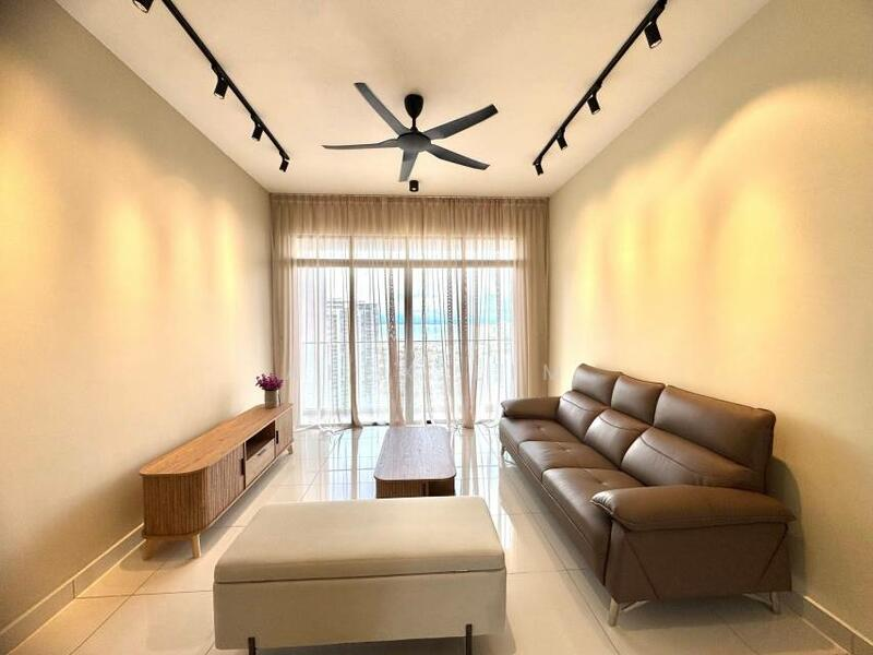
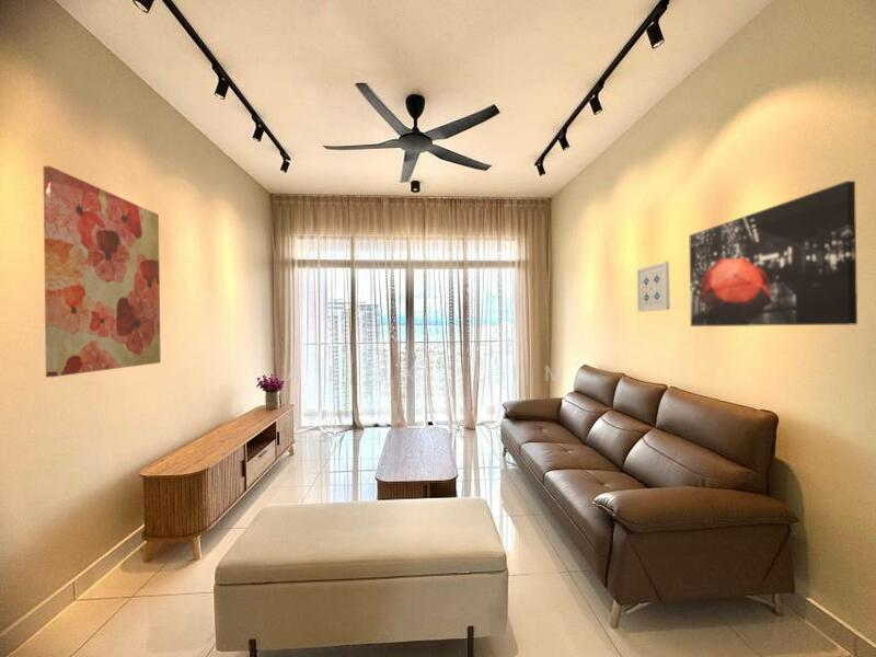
+ wall art (754, 269)
+ wall art (652, 288)
+ wall art (112, 281)
